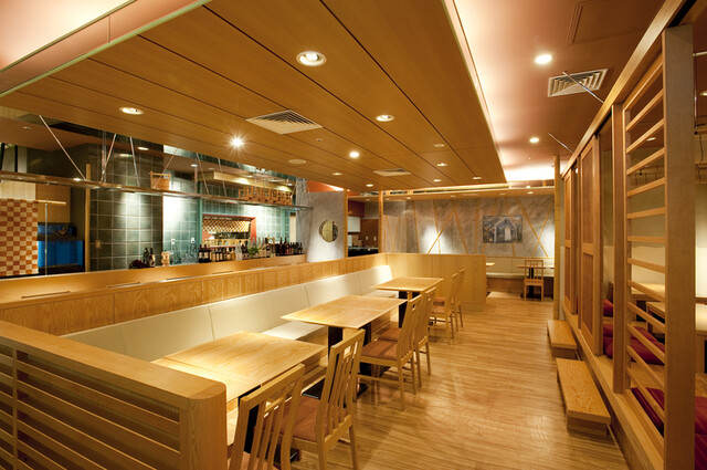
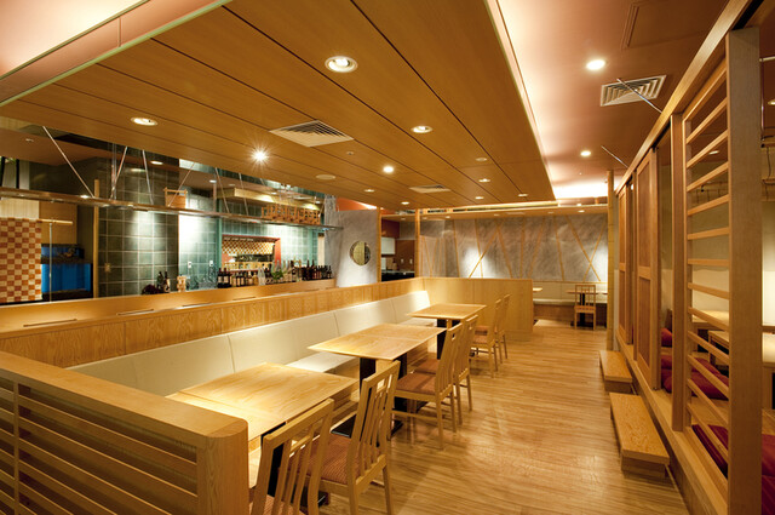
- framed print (502, 229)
